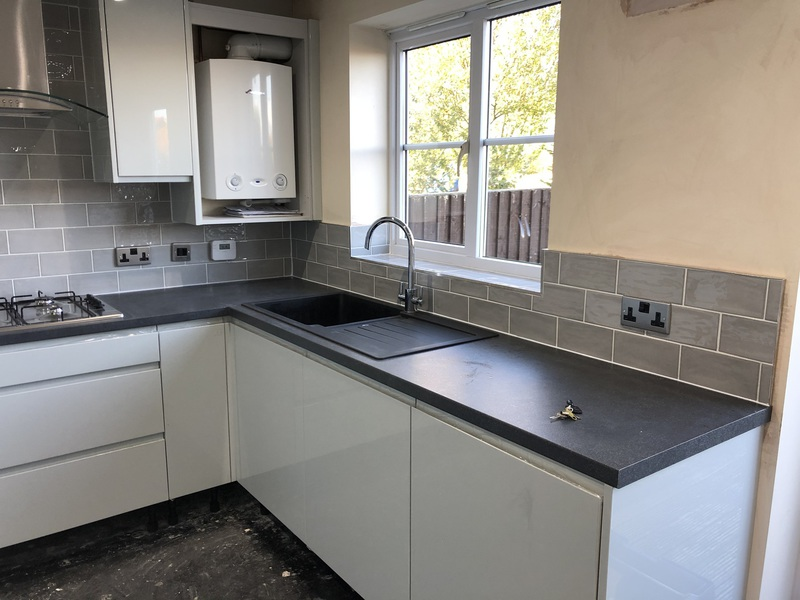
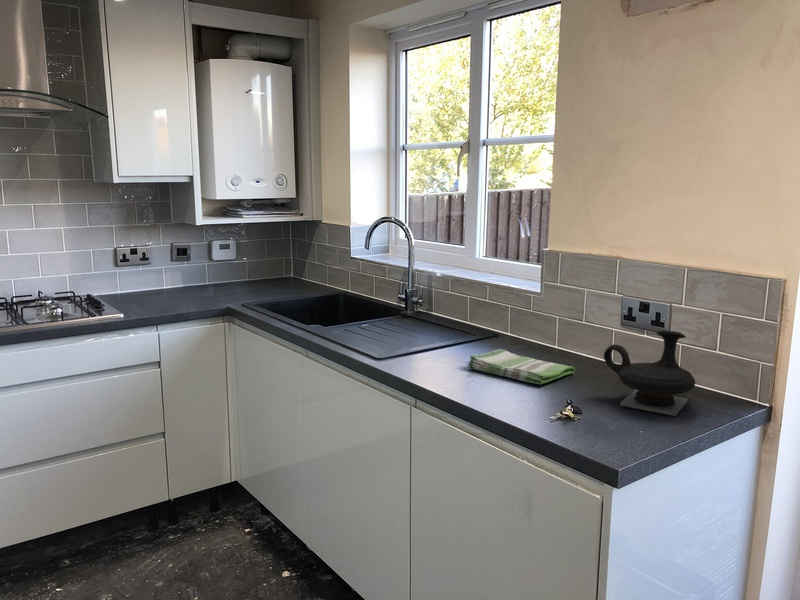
+ dish towel (520, 364)
+ teapot (649, 367)
